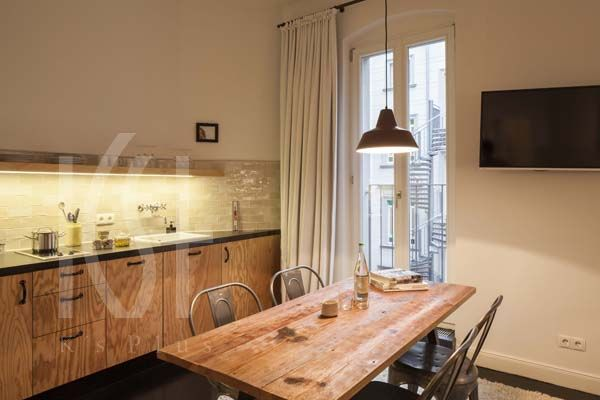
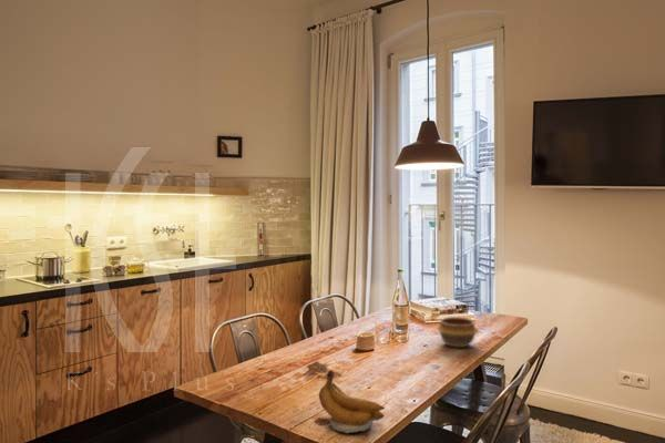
+ banana (351, 401)
+ bowl (457, 332)
